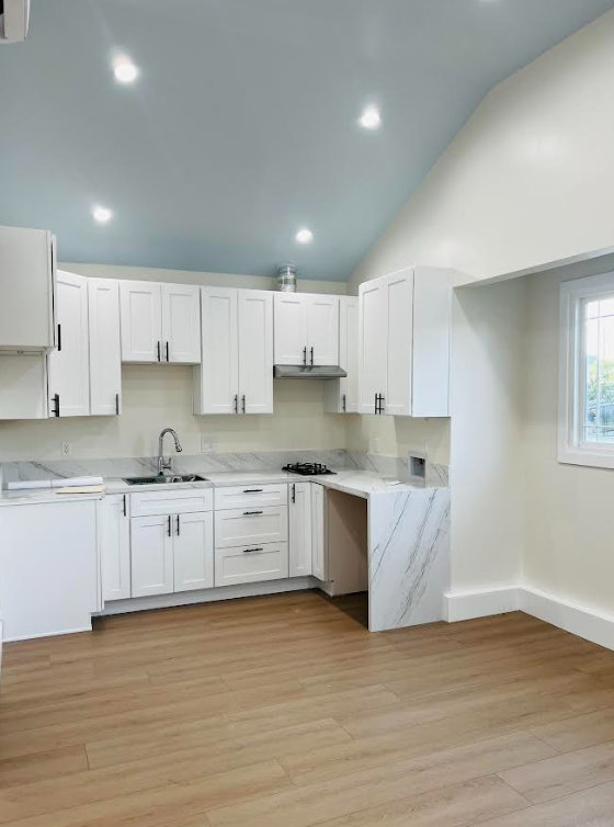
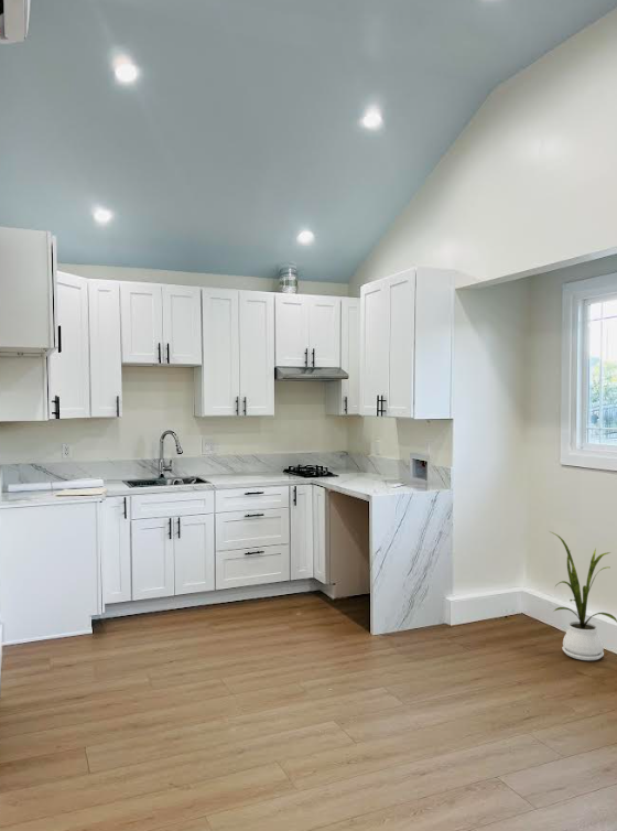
+ house plant (580, 594)
